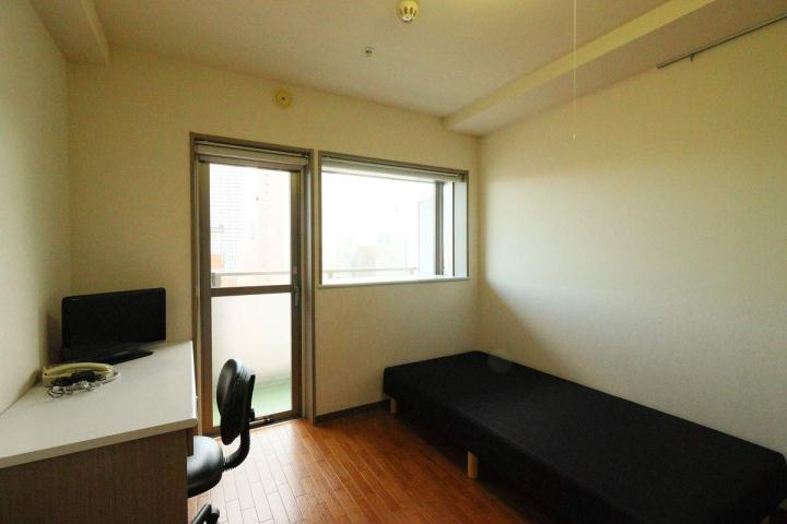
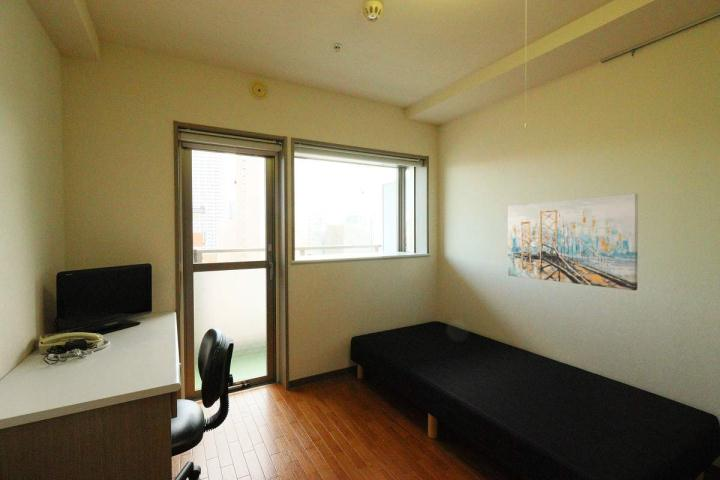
+ wall art (562, 241)
